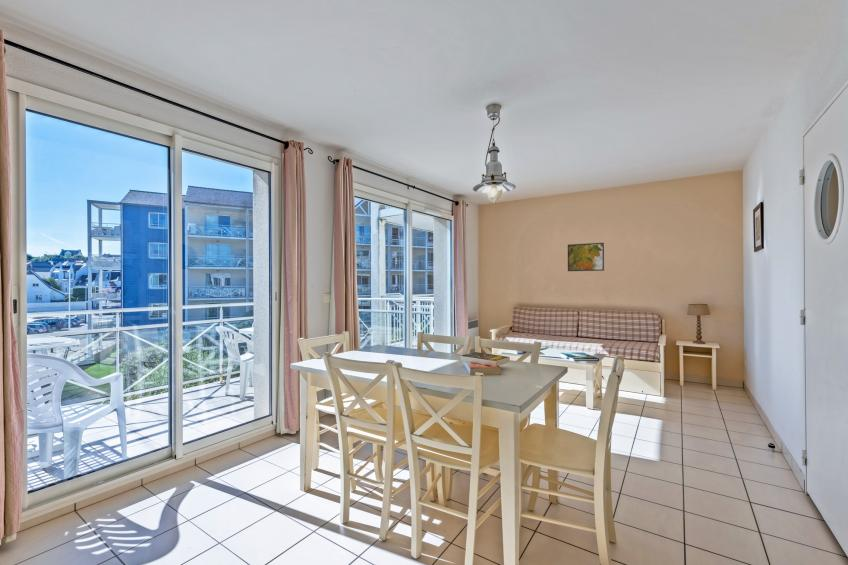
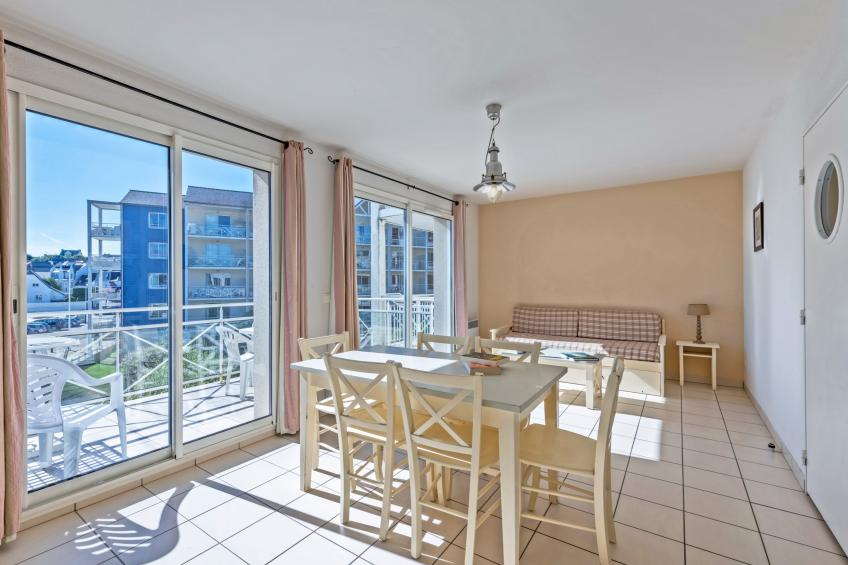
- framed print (585, 257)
